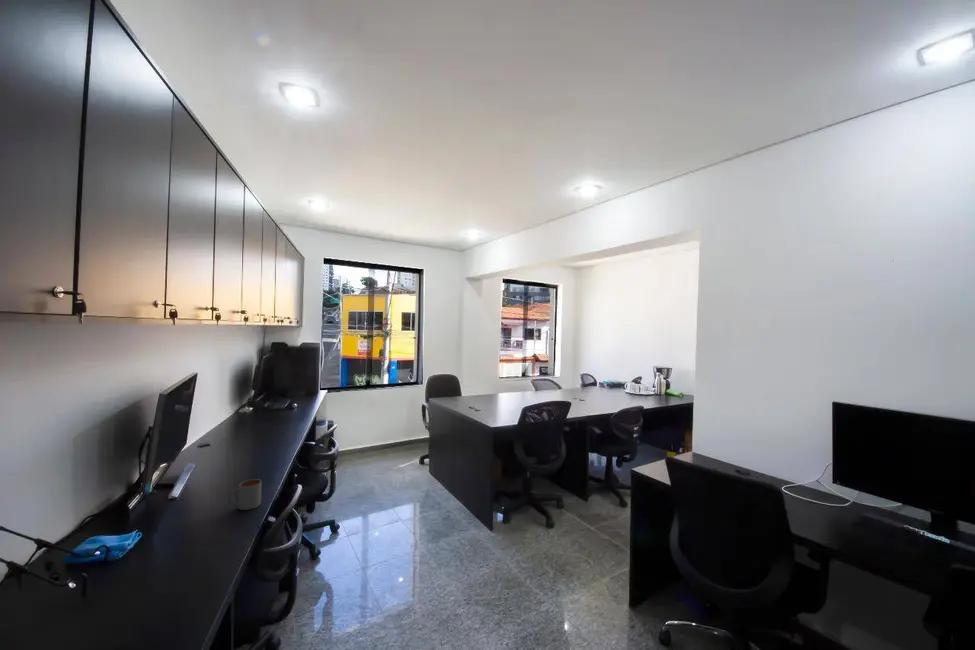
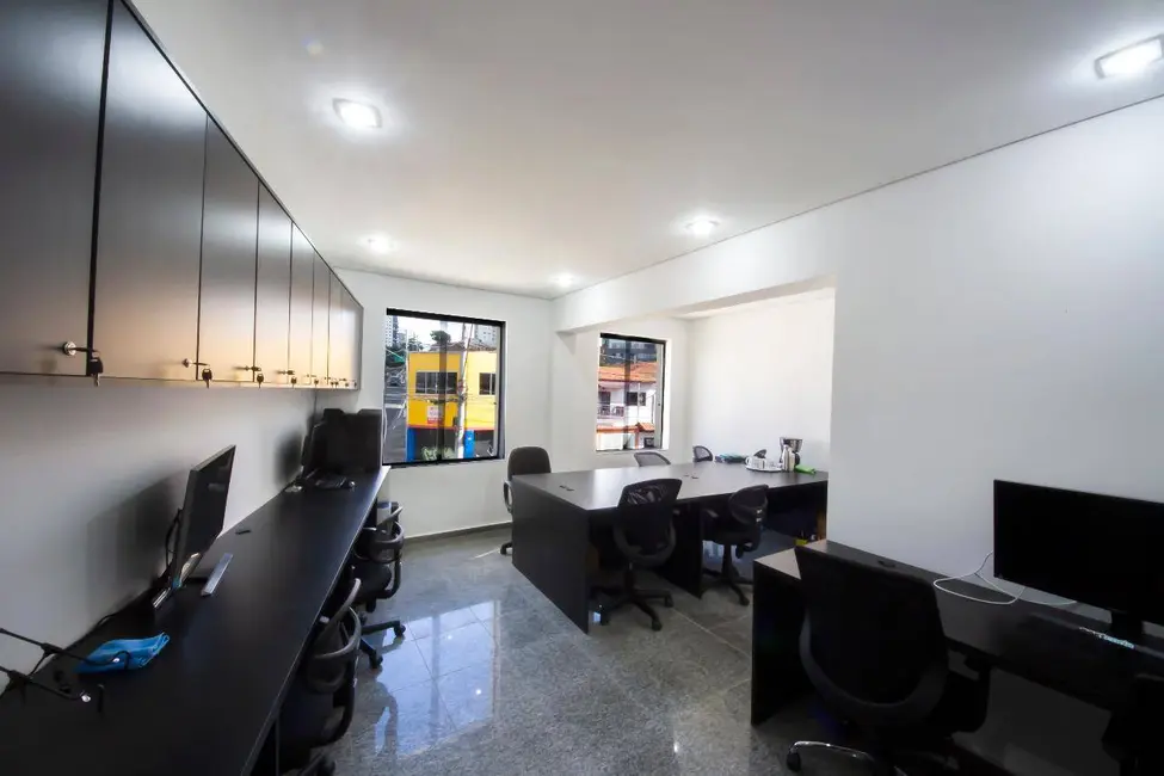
- mug (245, 495)
